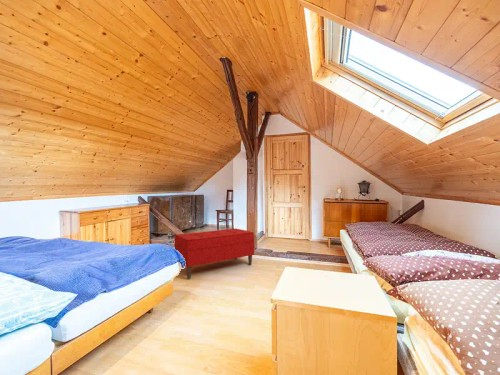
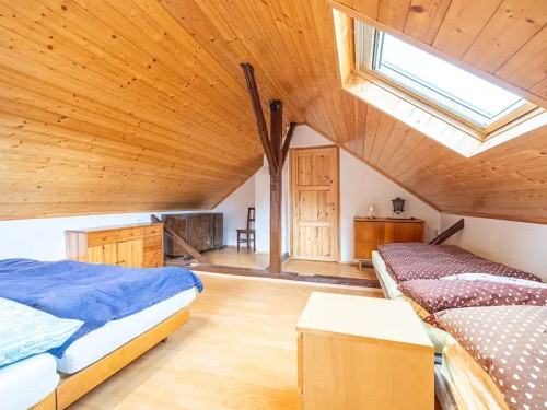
- bench (215, 250)
